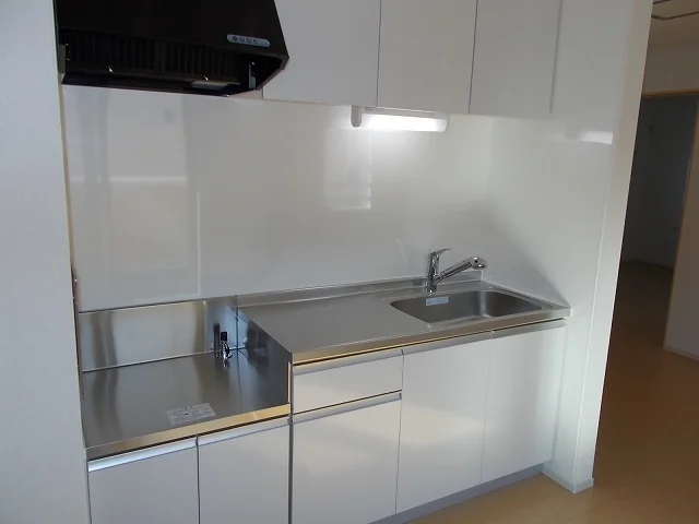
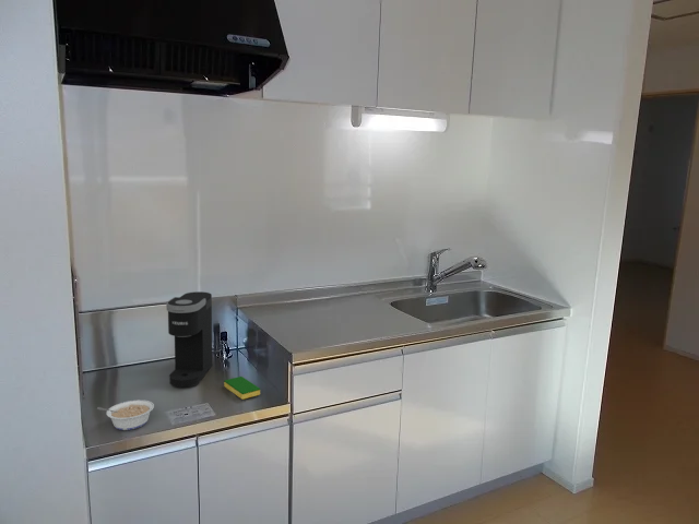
+ legume (129, 415)
+ dish sponge (241, 386)
+ coffee maker (190, 335)
